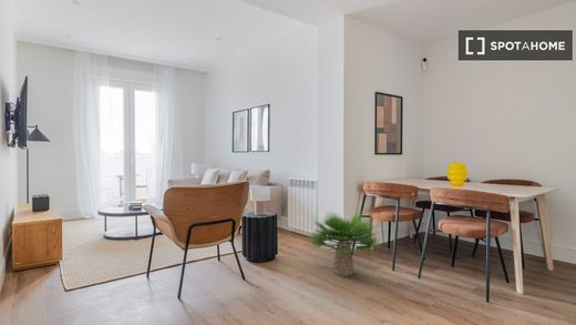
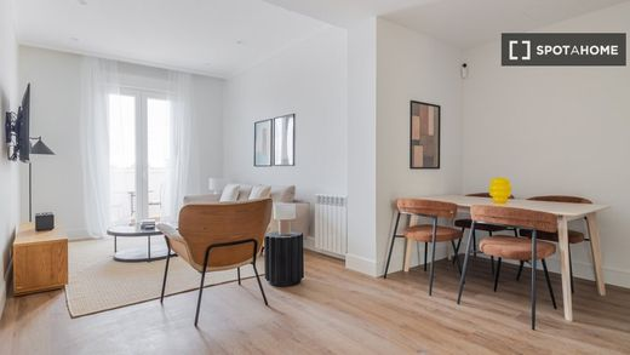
- potted plant (342, 241)
